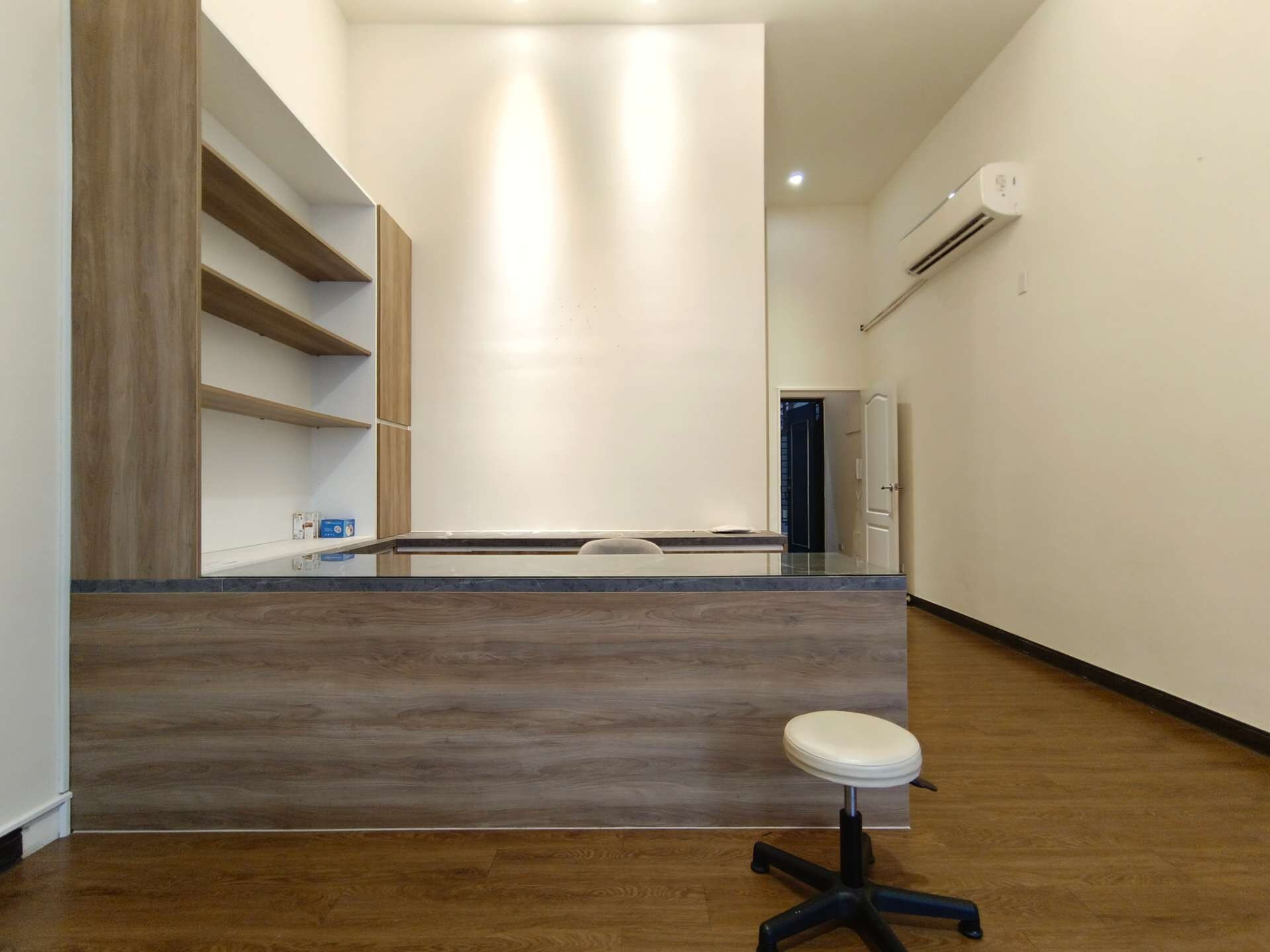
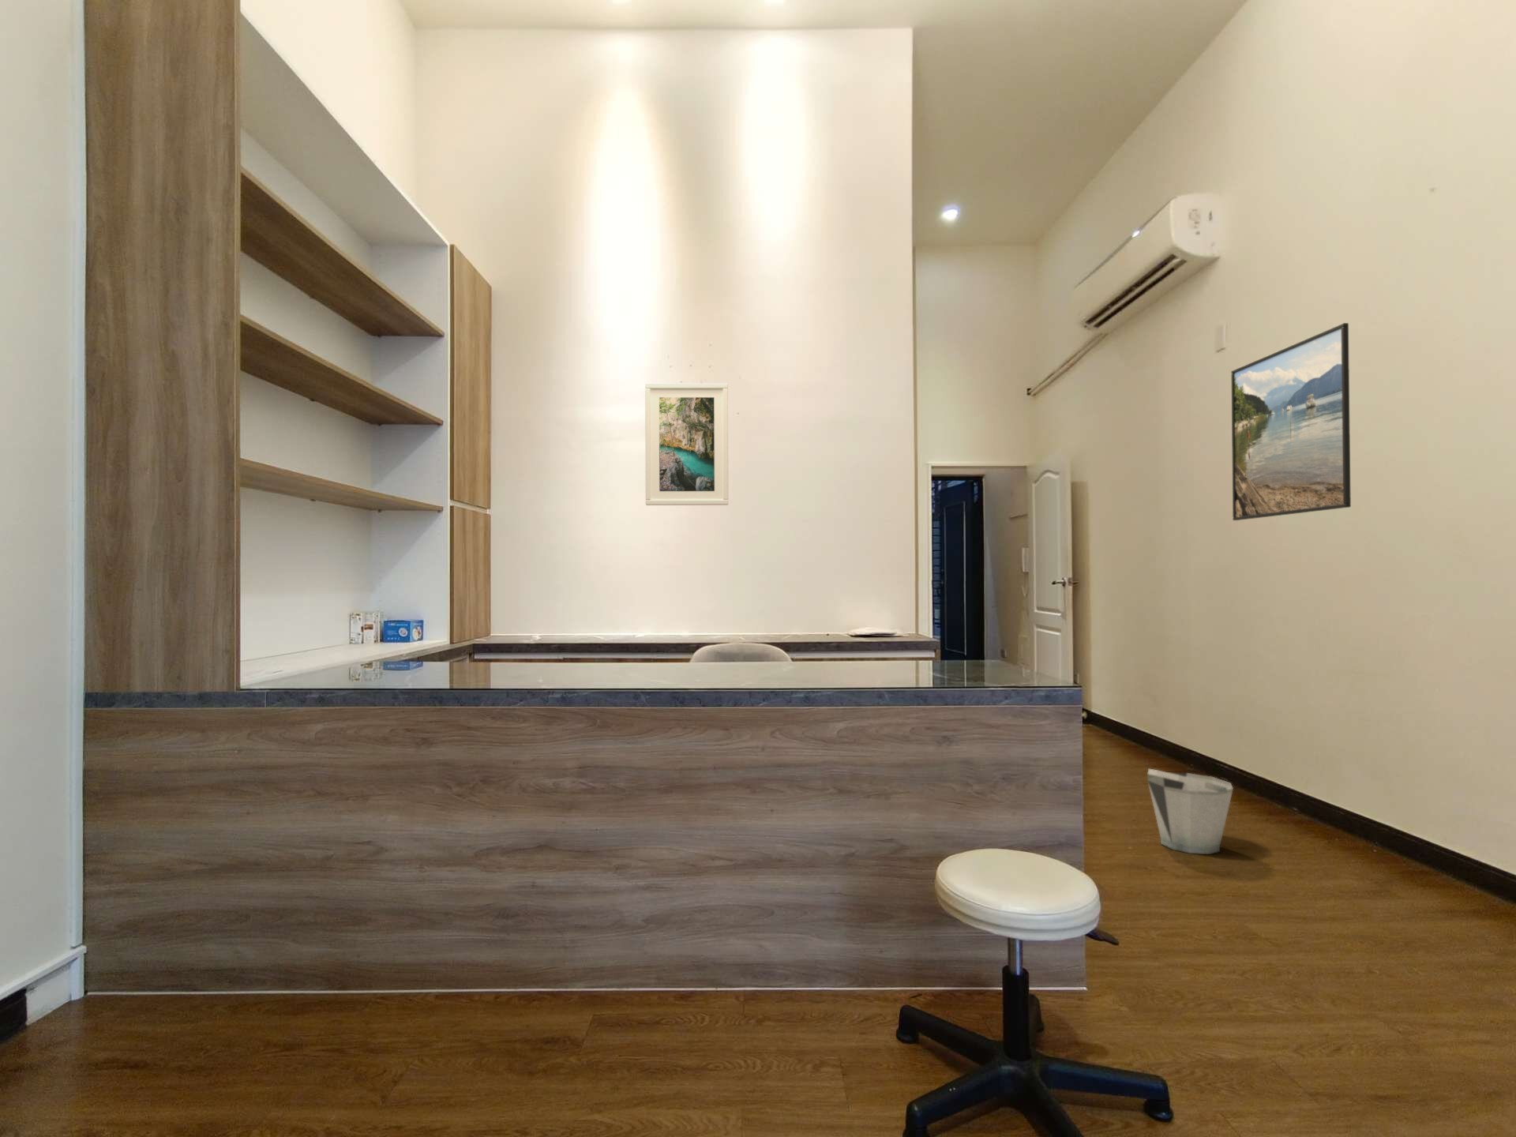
+ bucket (1189, 806)
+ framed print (686, 444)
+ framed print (1284, 431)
